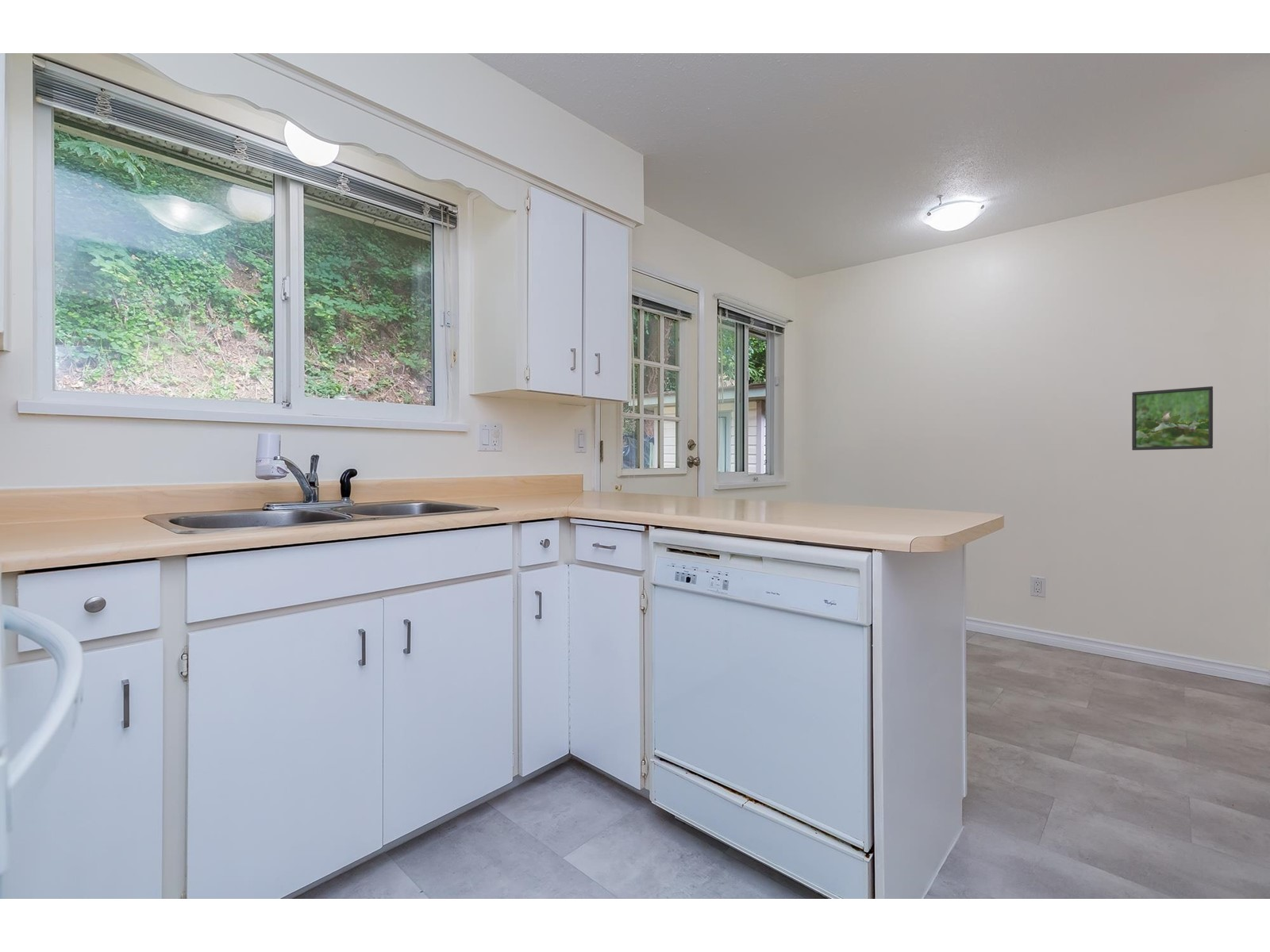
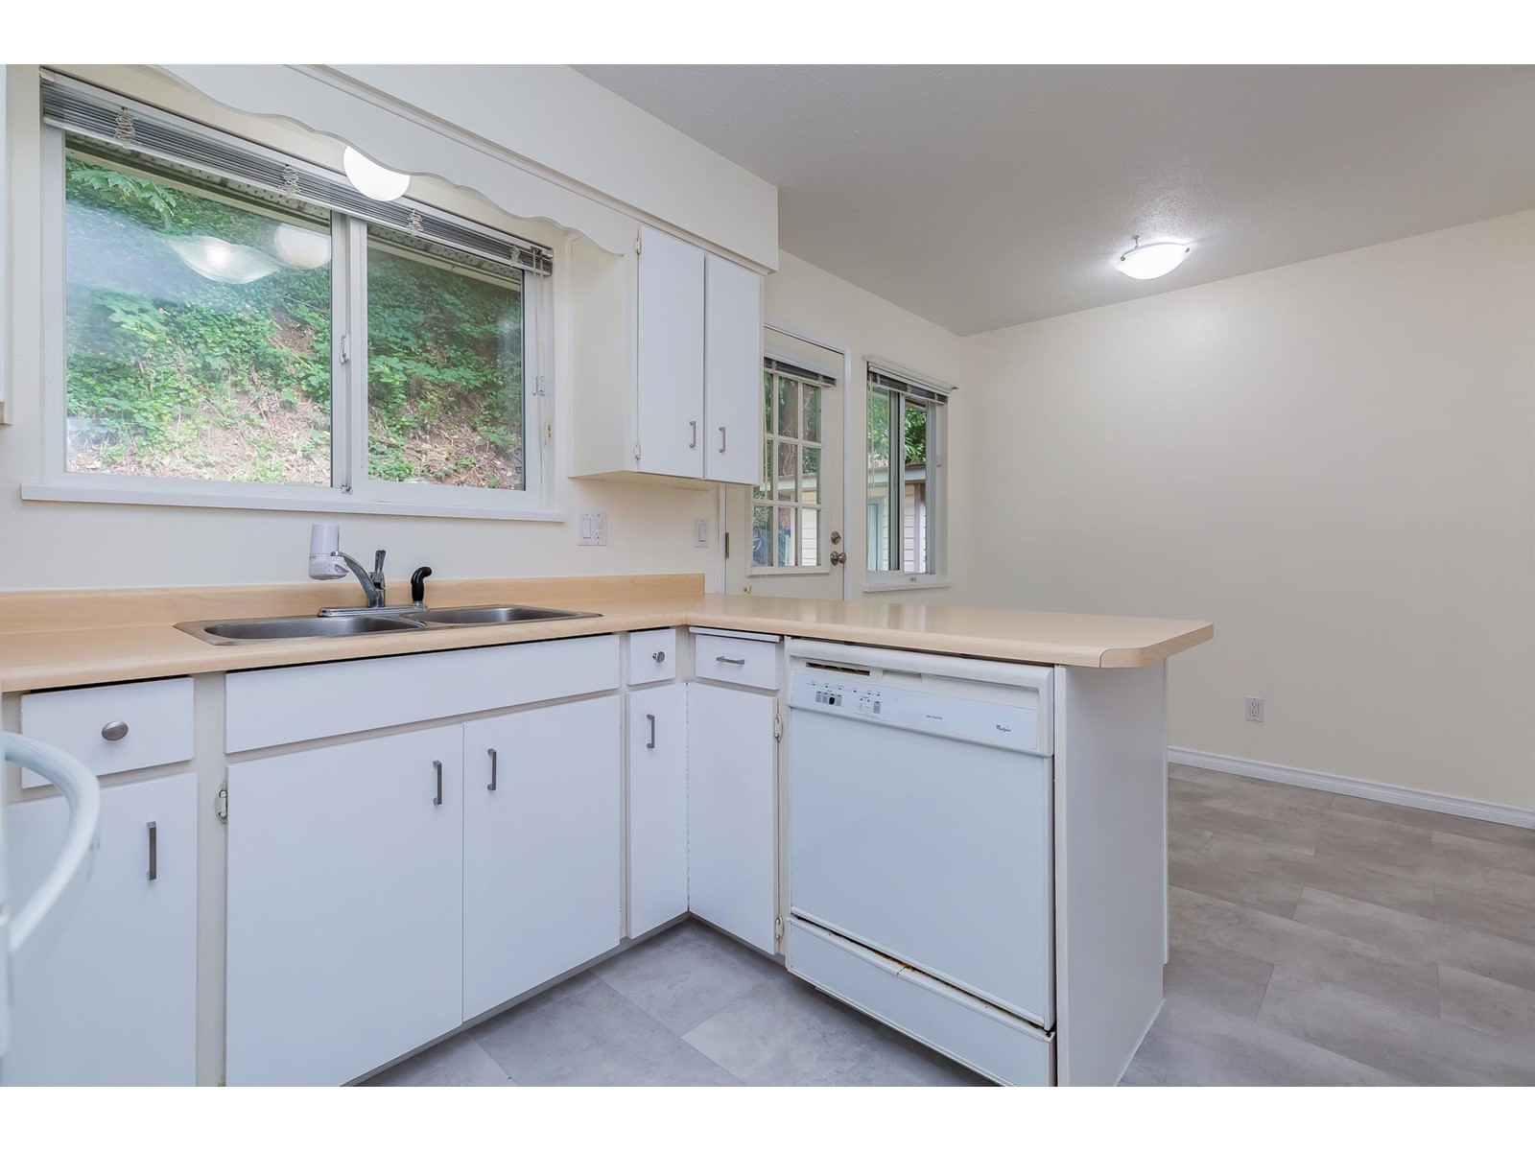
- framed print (1171, 419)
